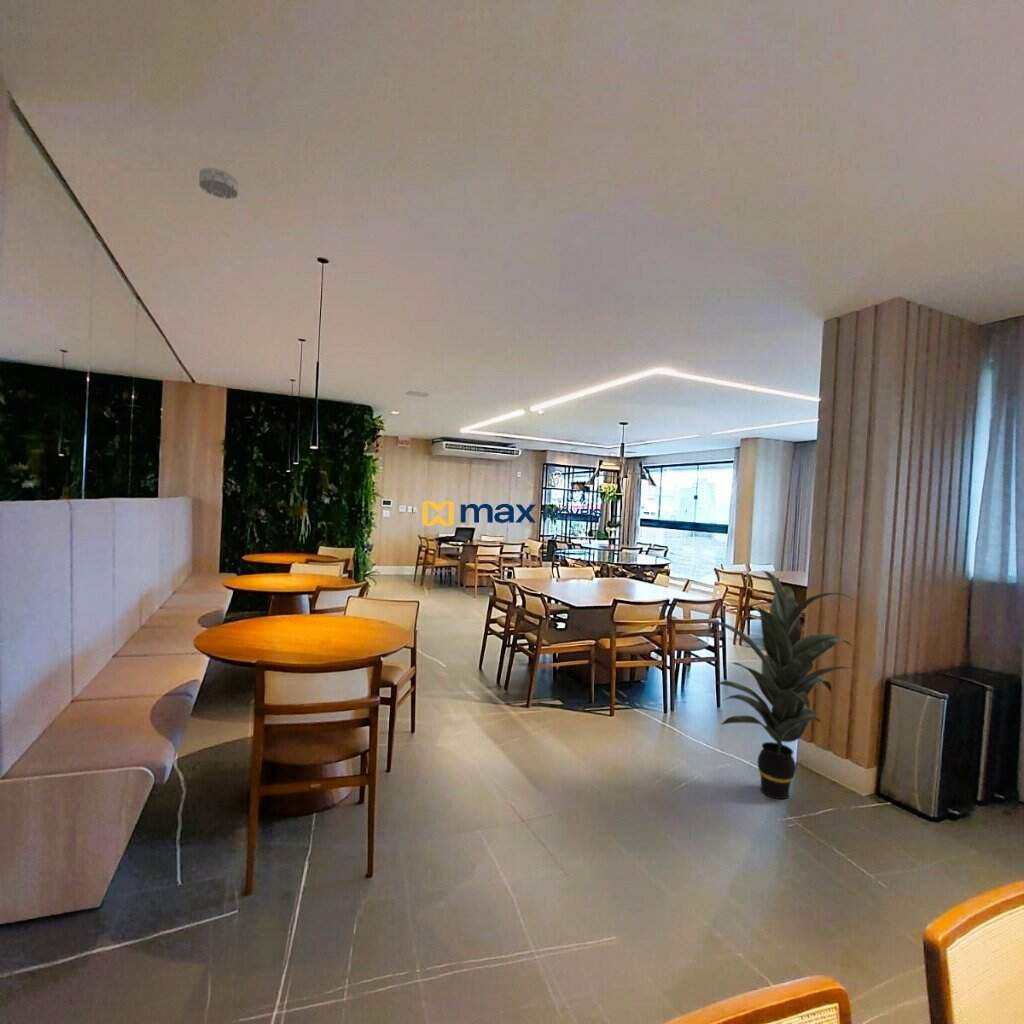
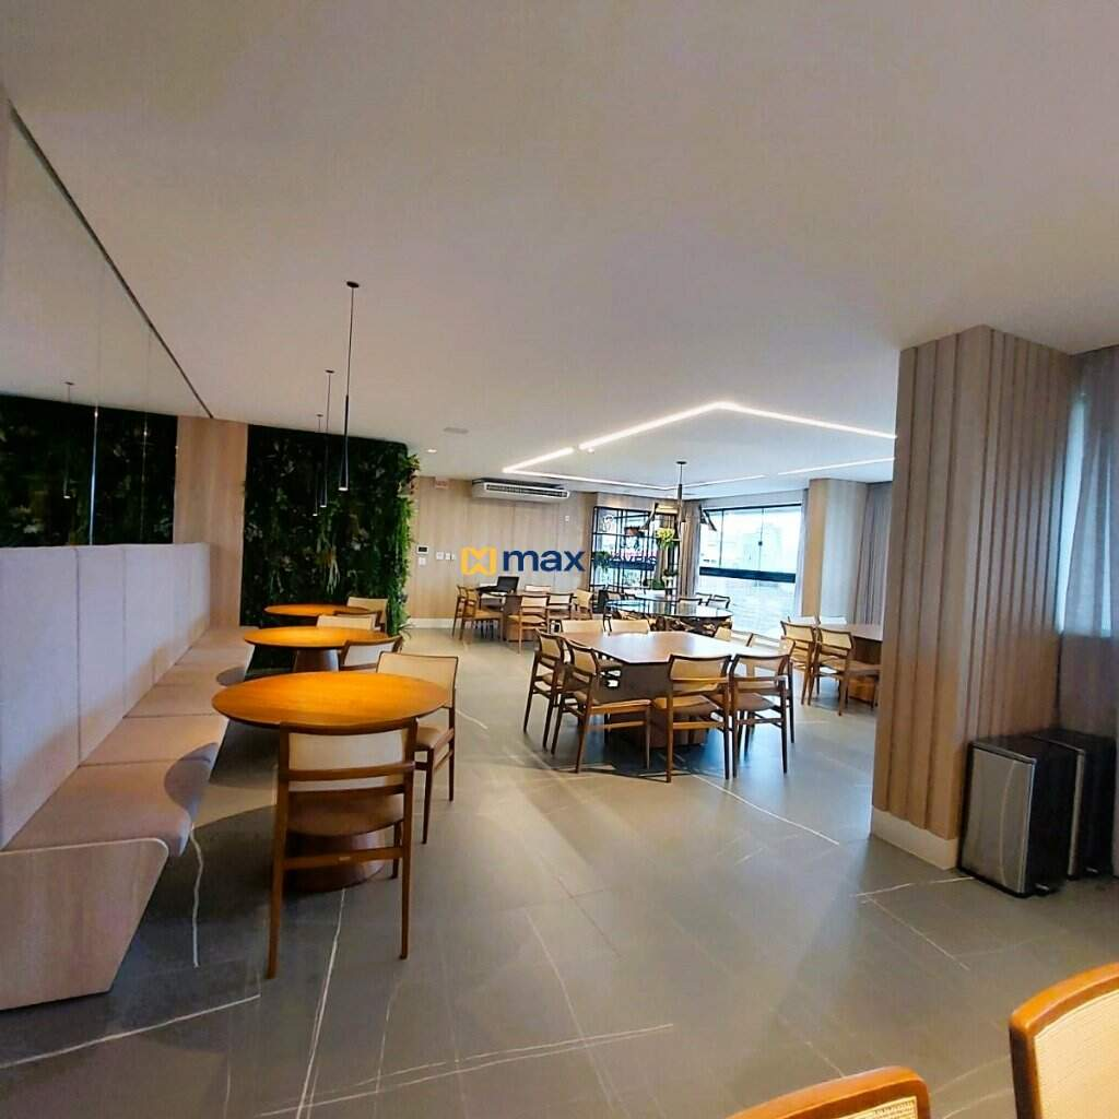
- indoor plant (778, 680)
- smoke detector (219, 182)
